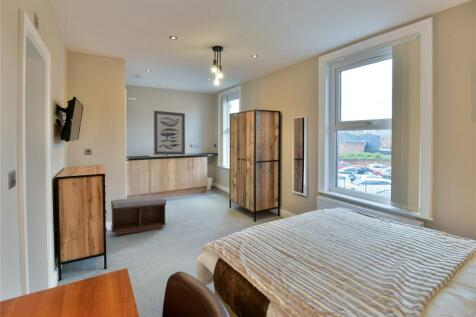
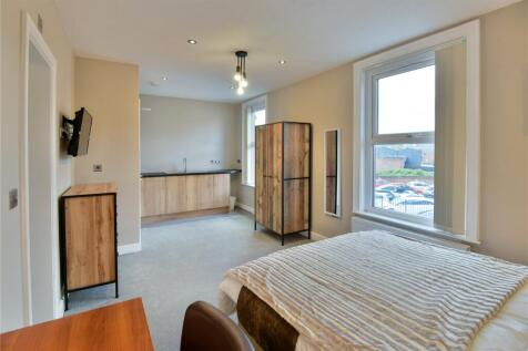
- wall art (169, 133)
- bench (138, 213)
